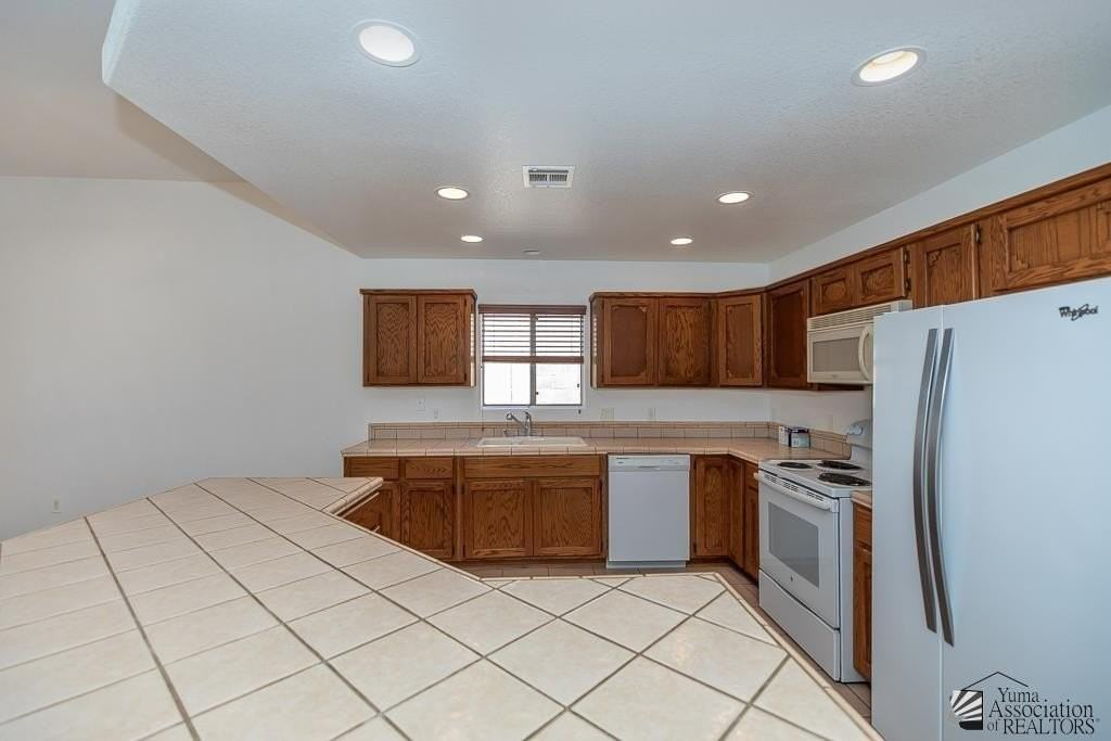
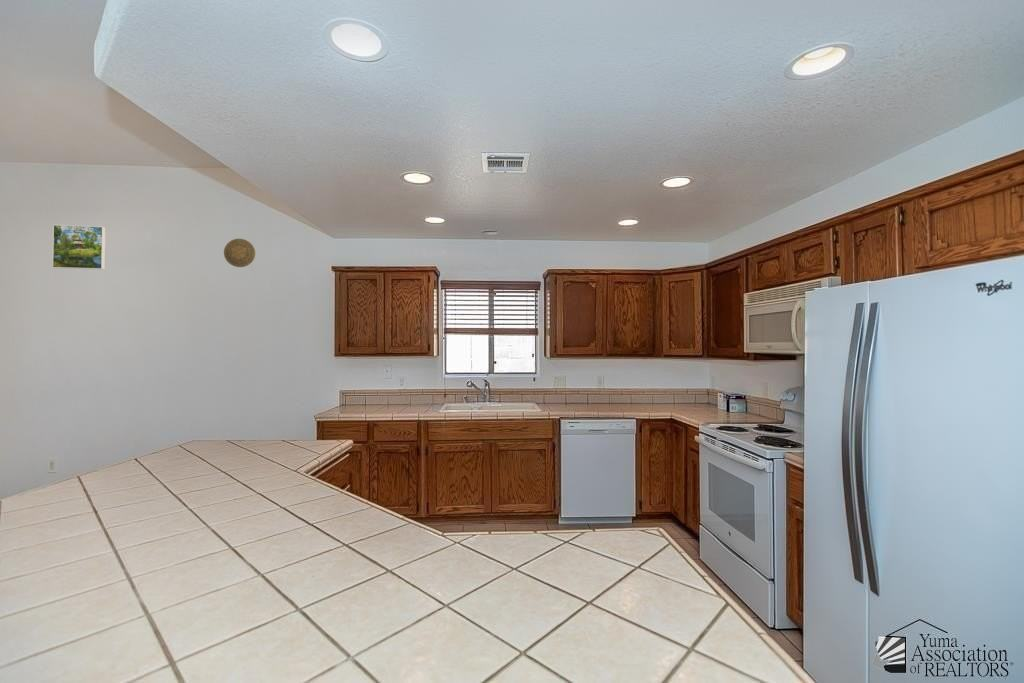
+ decorative plate (239, 252)
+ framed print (79, 247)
